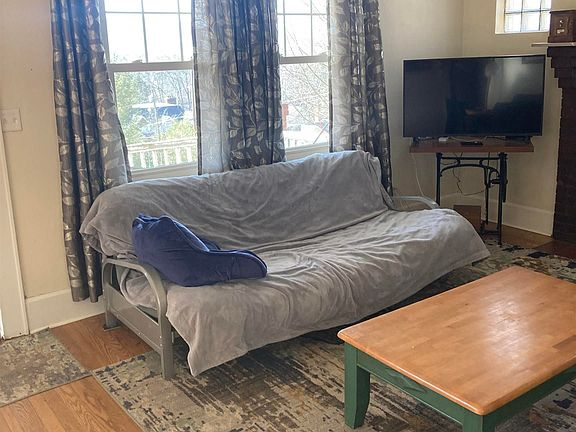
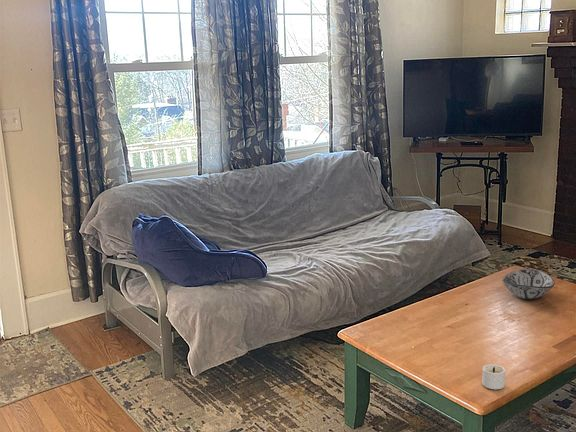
+ candle (494, 373)
+ decorative bowl (528, 286)
